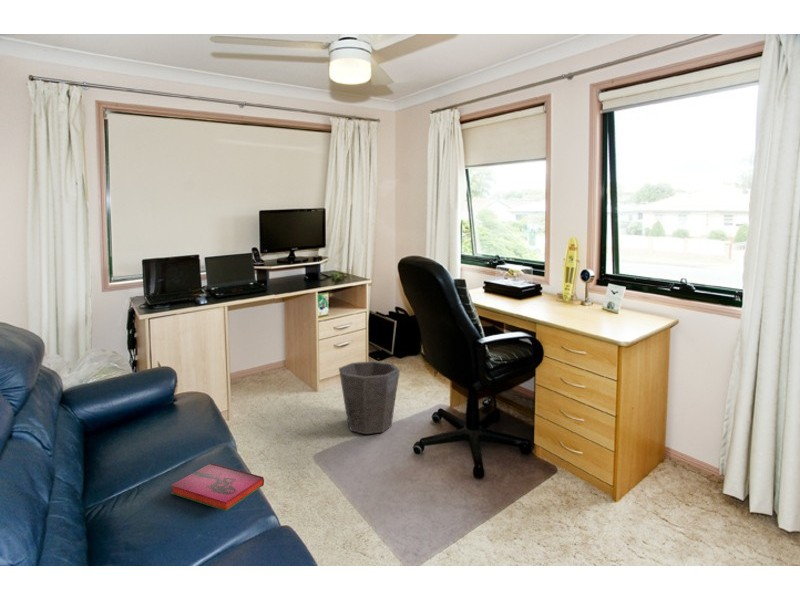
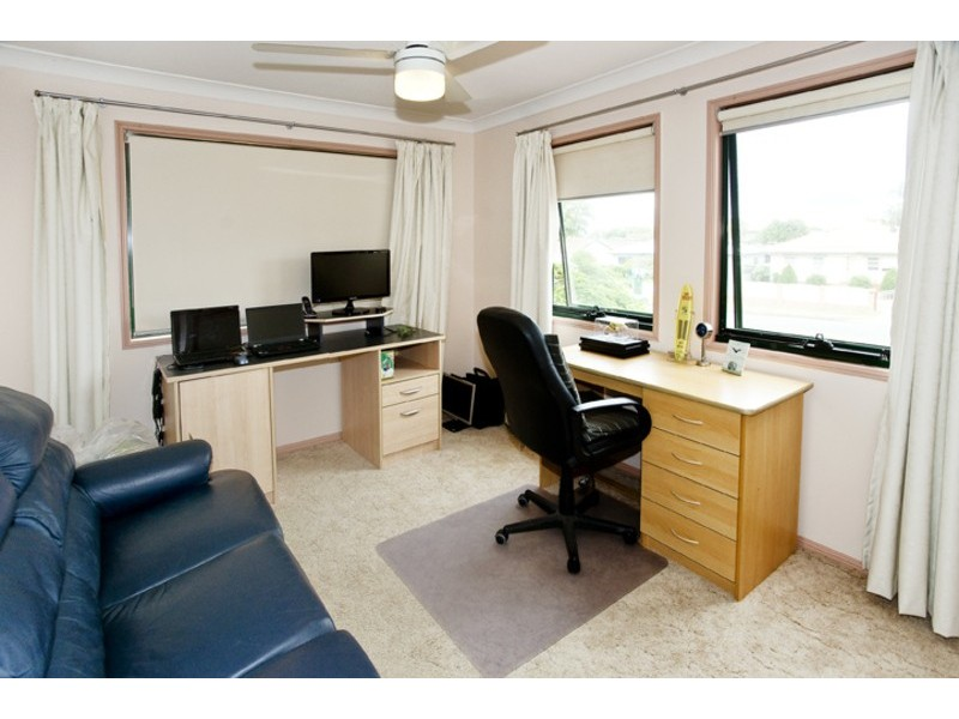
- hardback book (218, 484)
- waste bin (369, 397)
